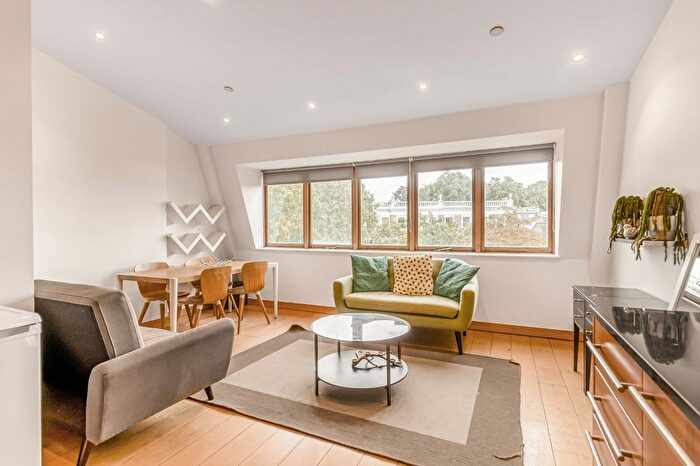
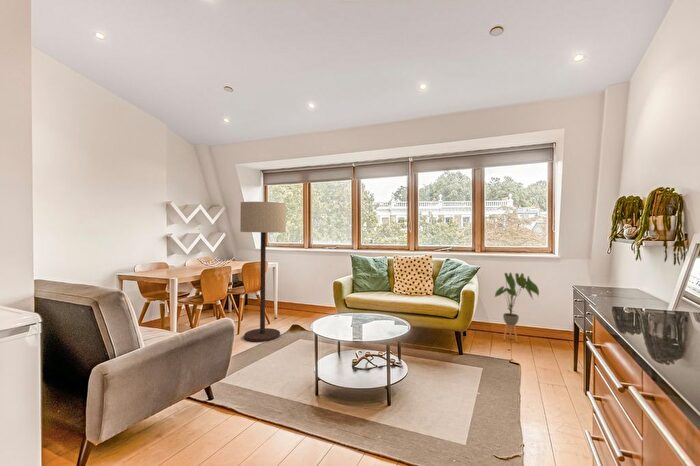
+ house plant (513, 304)
+ floor lamp (263, 269)
